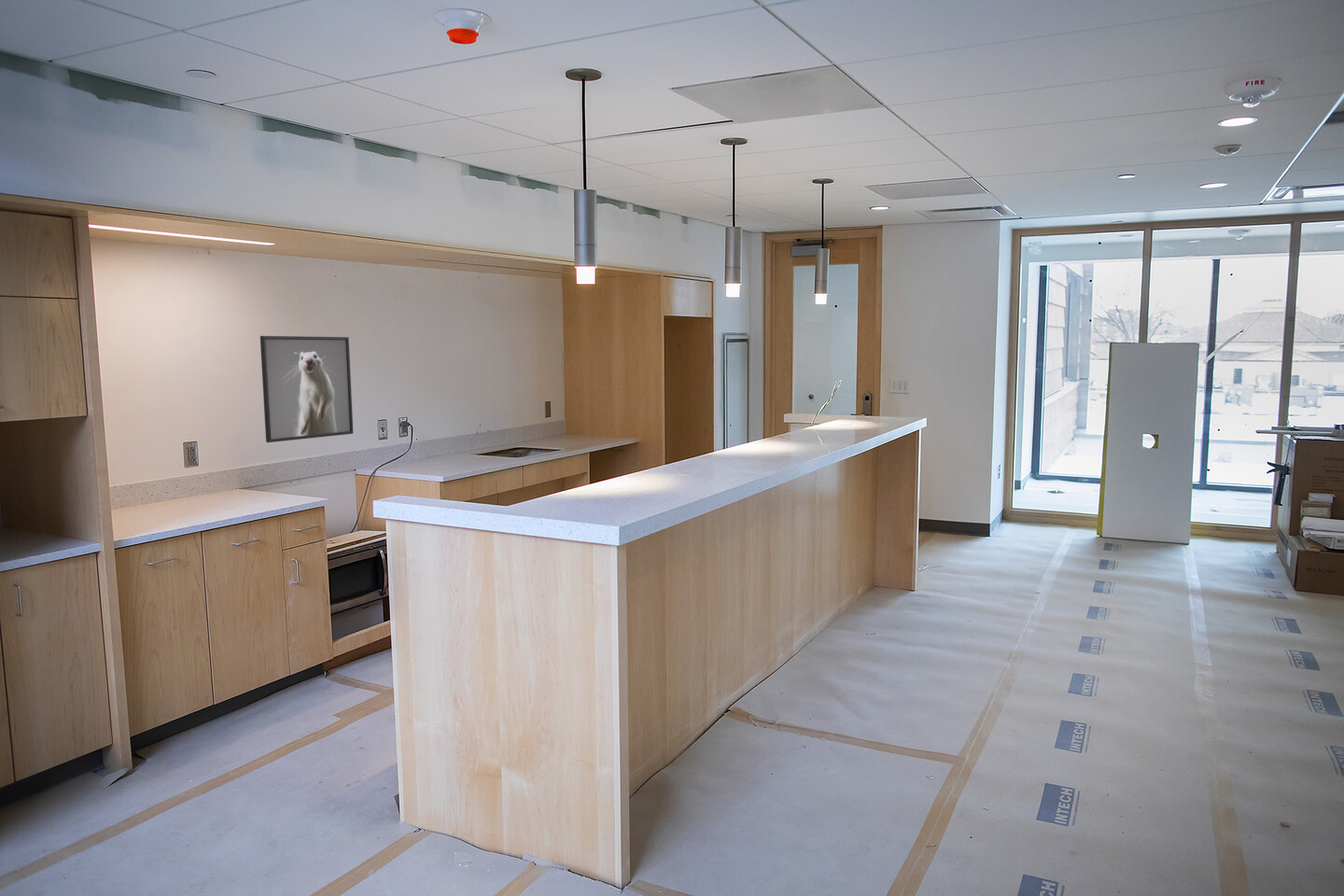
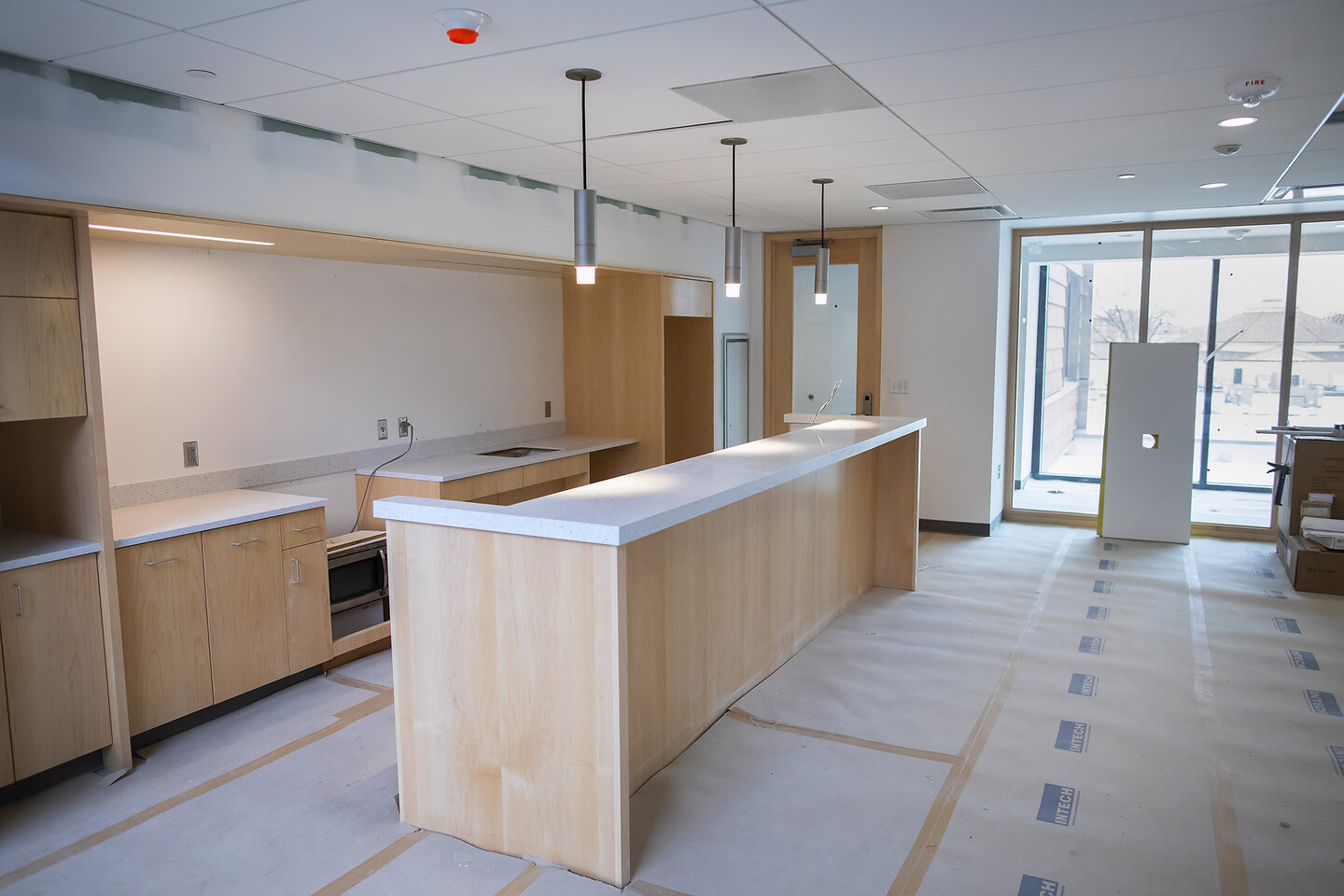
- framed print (309, 387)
